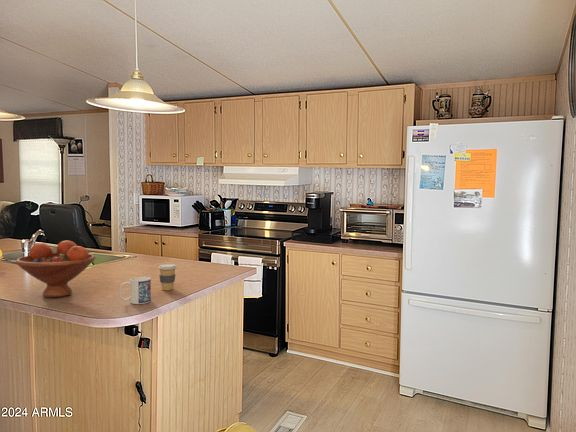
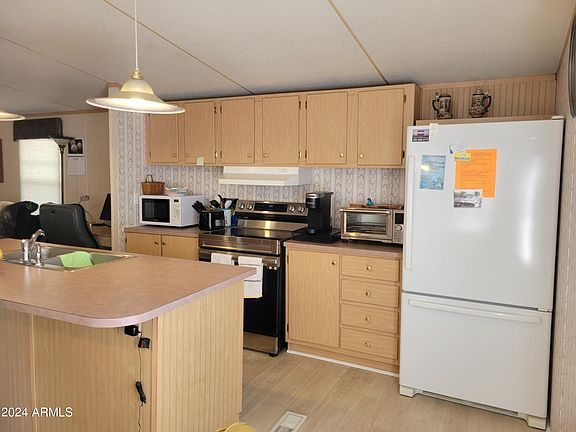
- mug (135, 290)
- coffee cup (167, 277)
- fruit bowl (57, 269)
